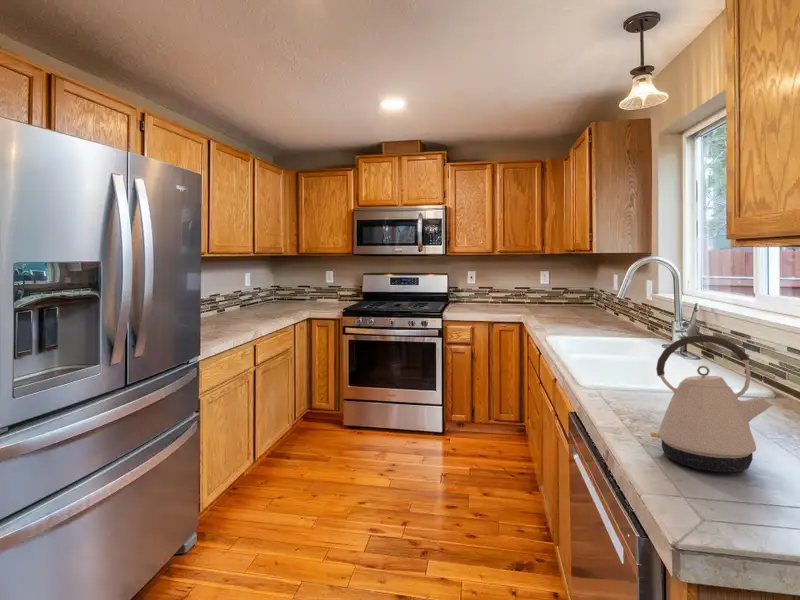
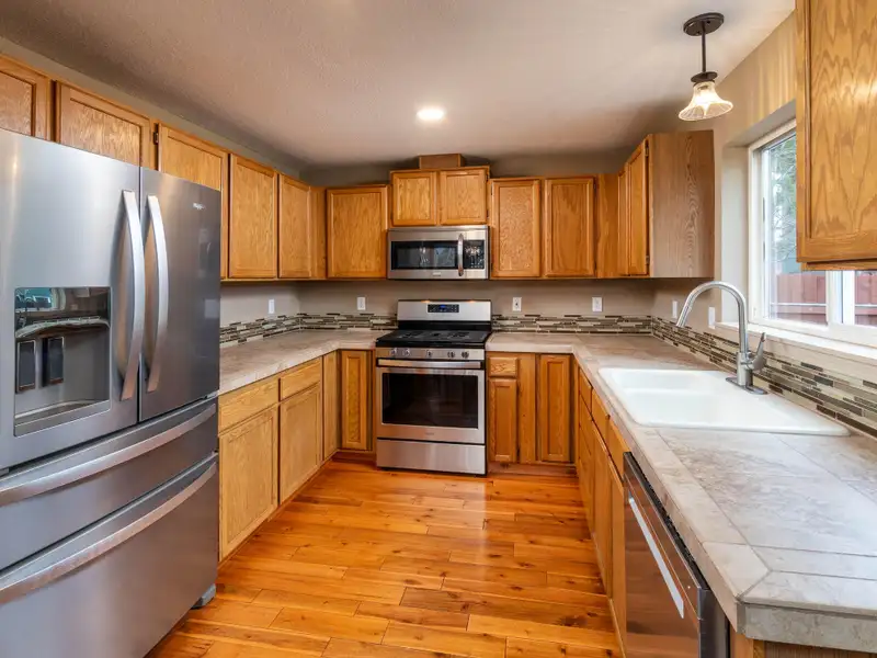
- kettle (708, 398)
